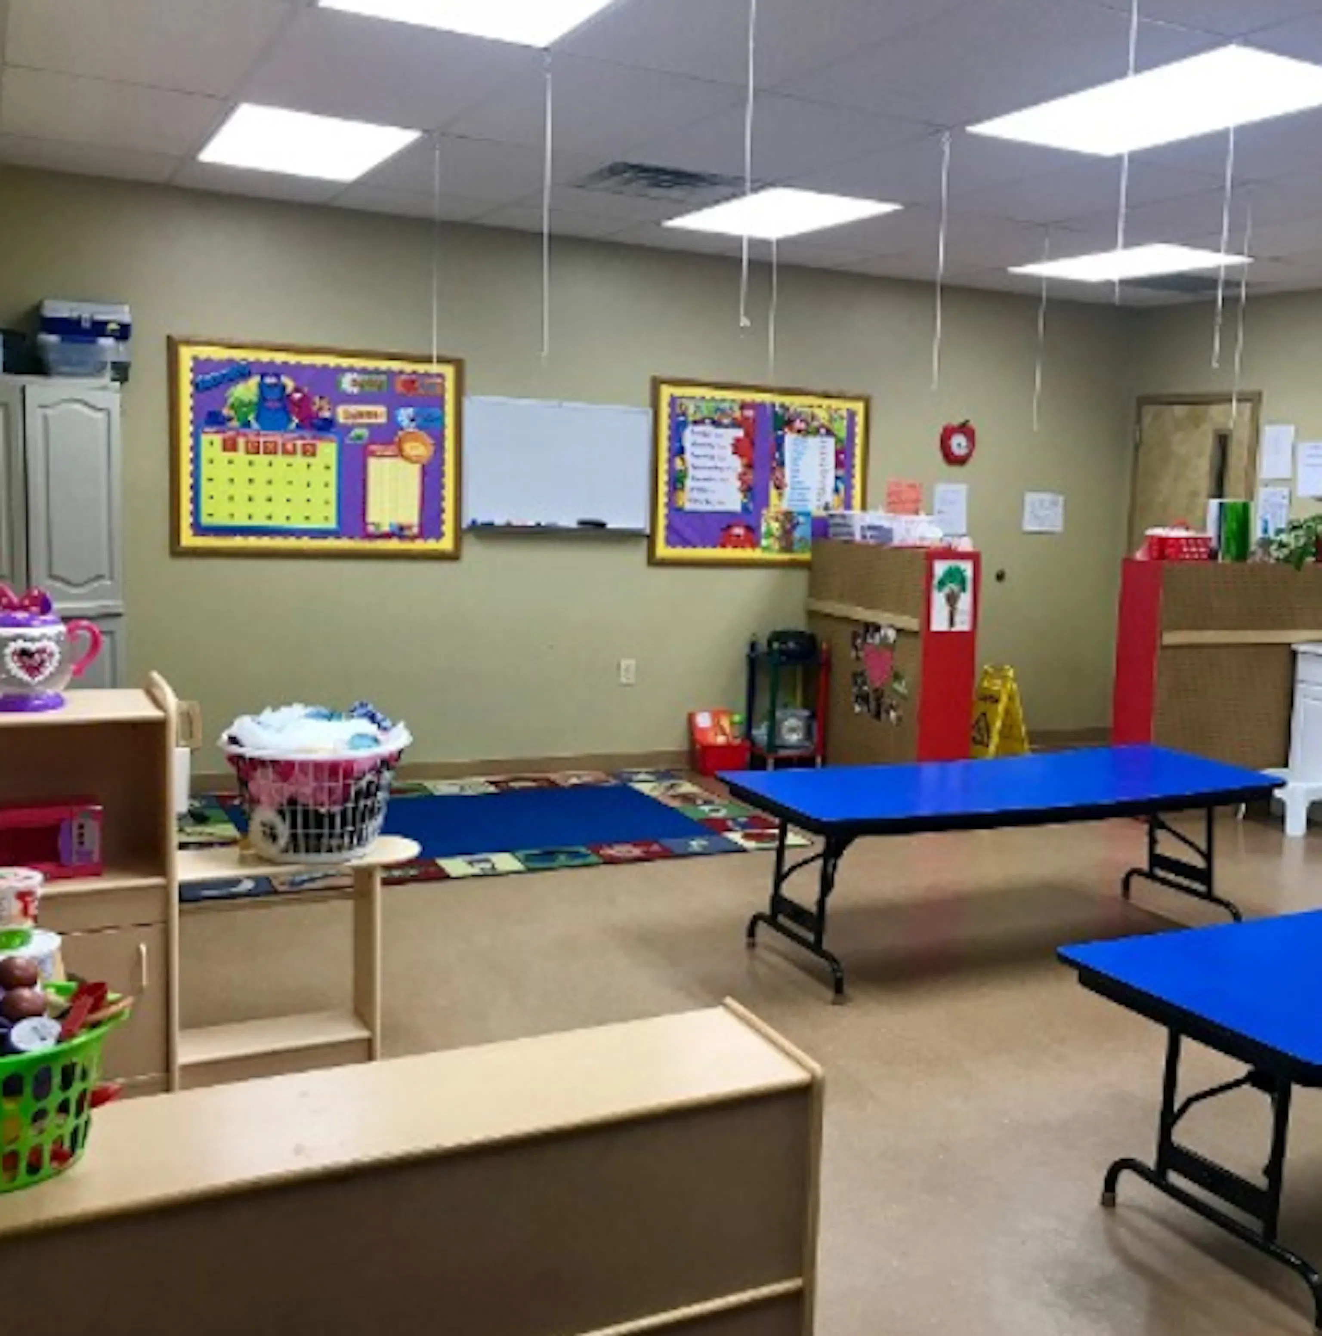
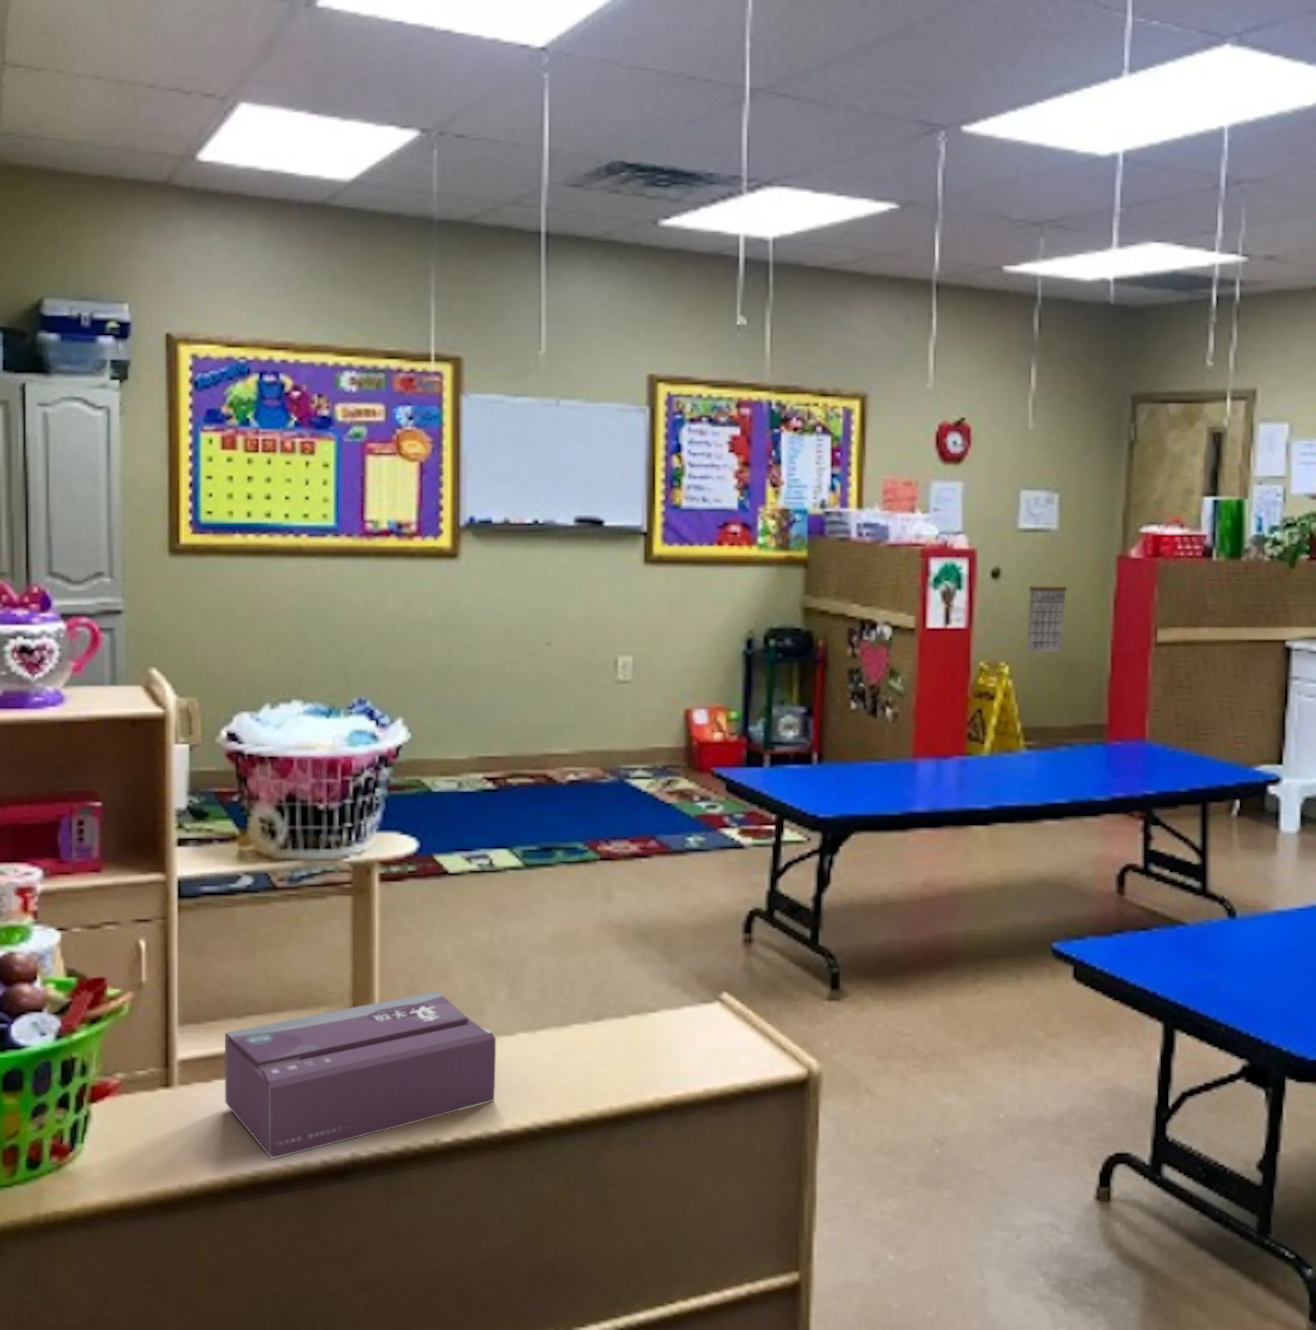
+ tissue box (362, 1067)
+ calendar (1046, 611)
